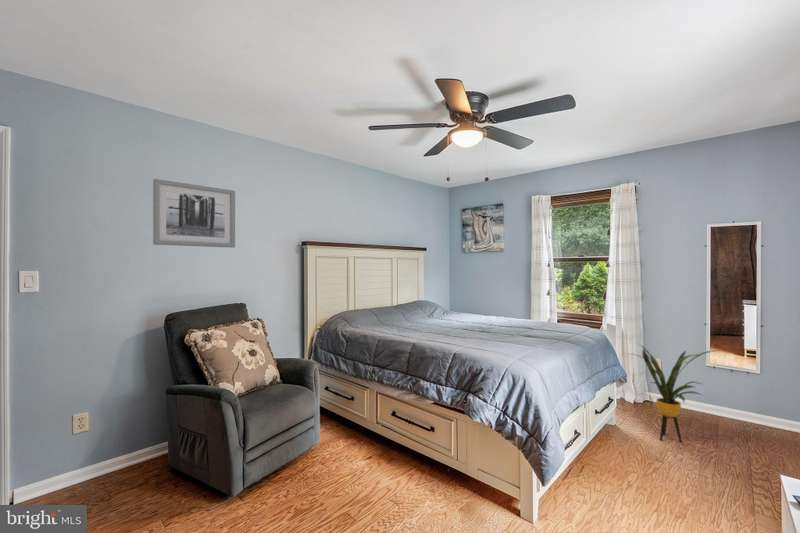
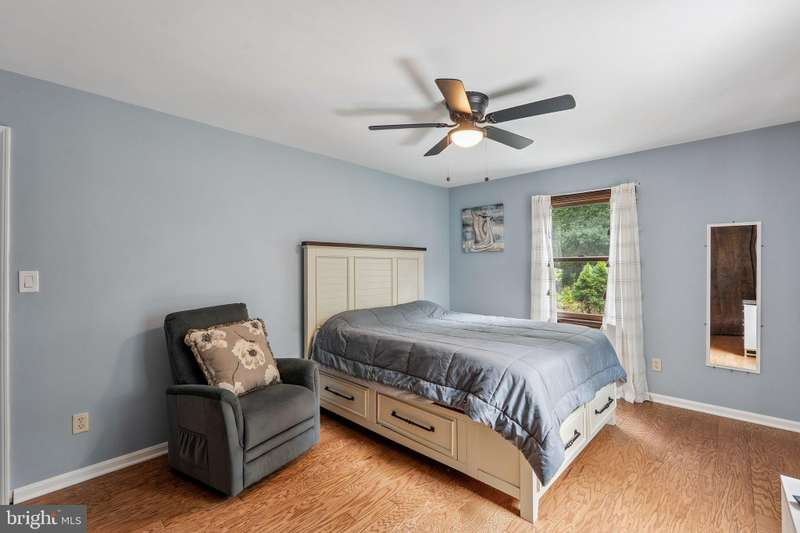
- wall art (197, 215)
- house plant (672, 392)
